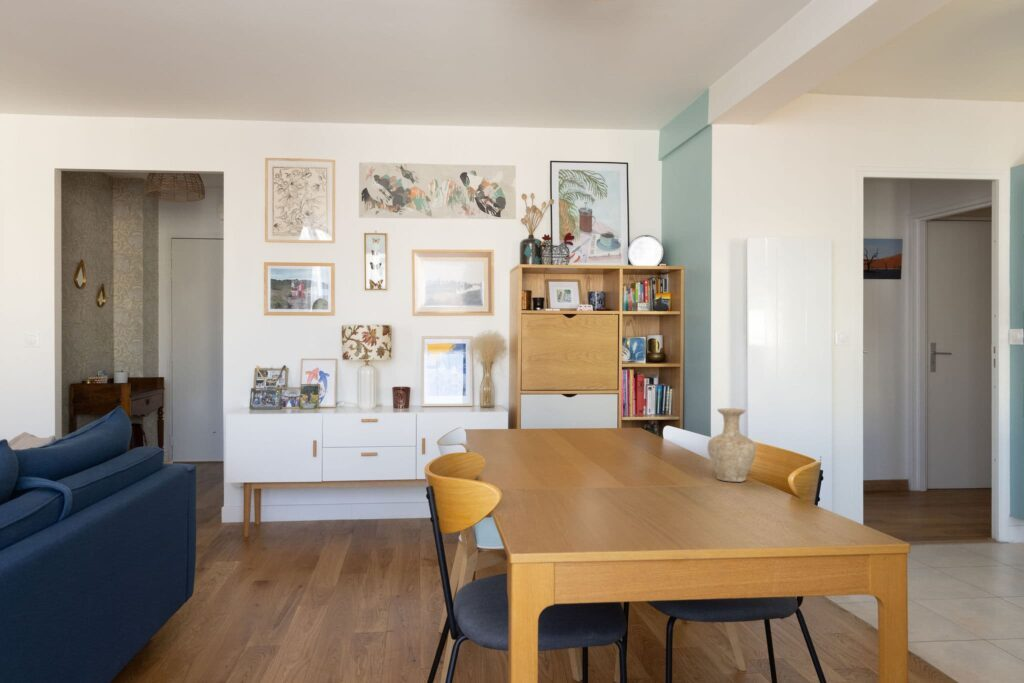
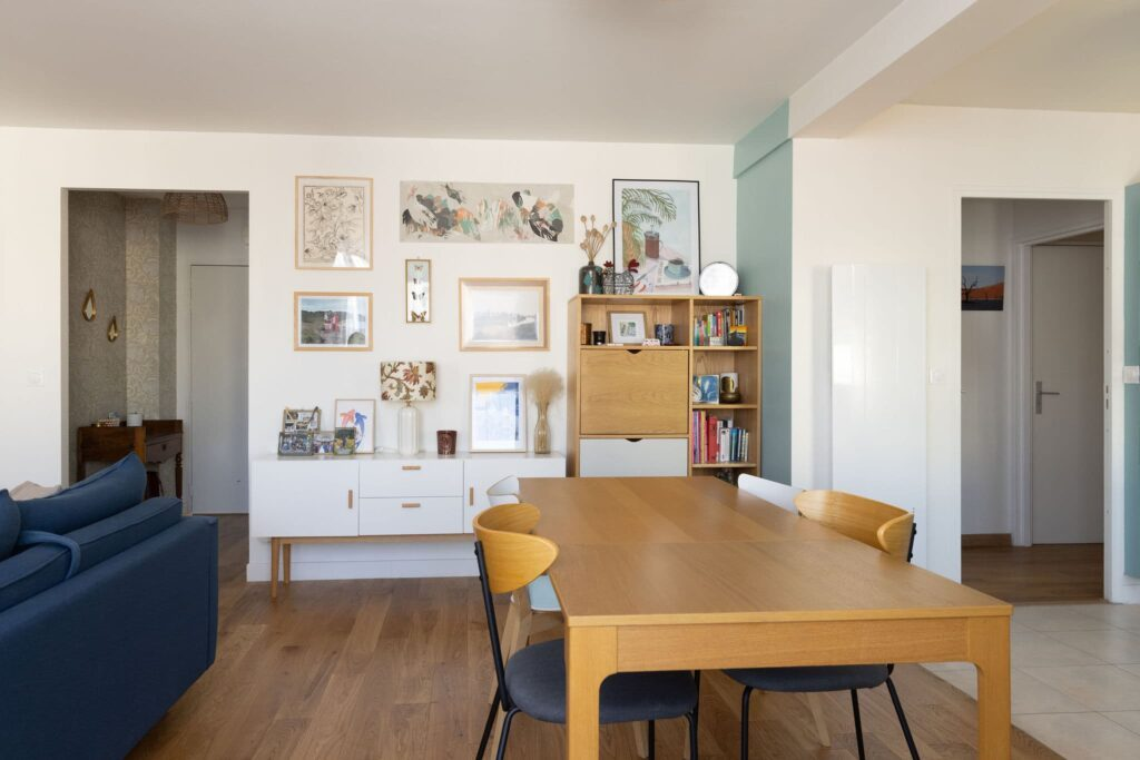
- vase (731, 444)
